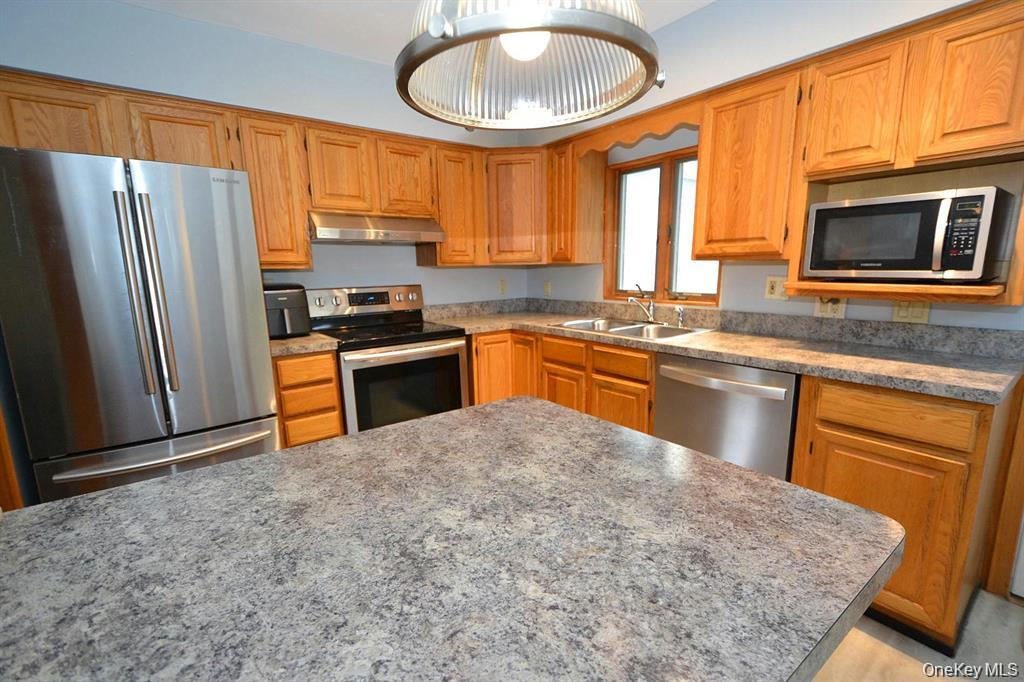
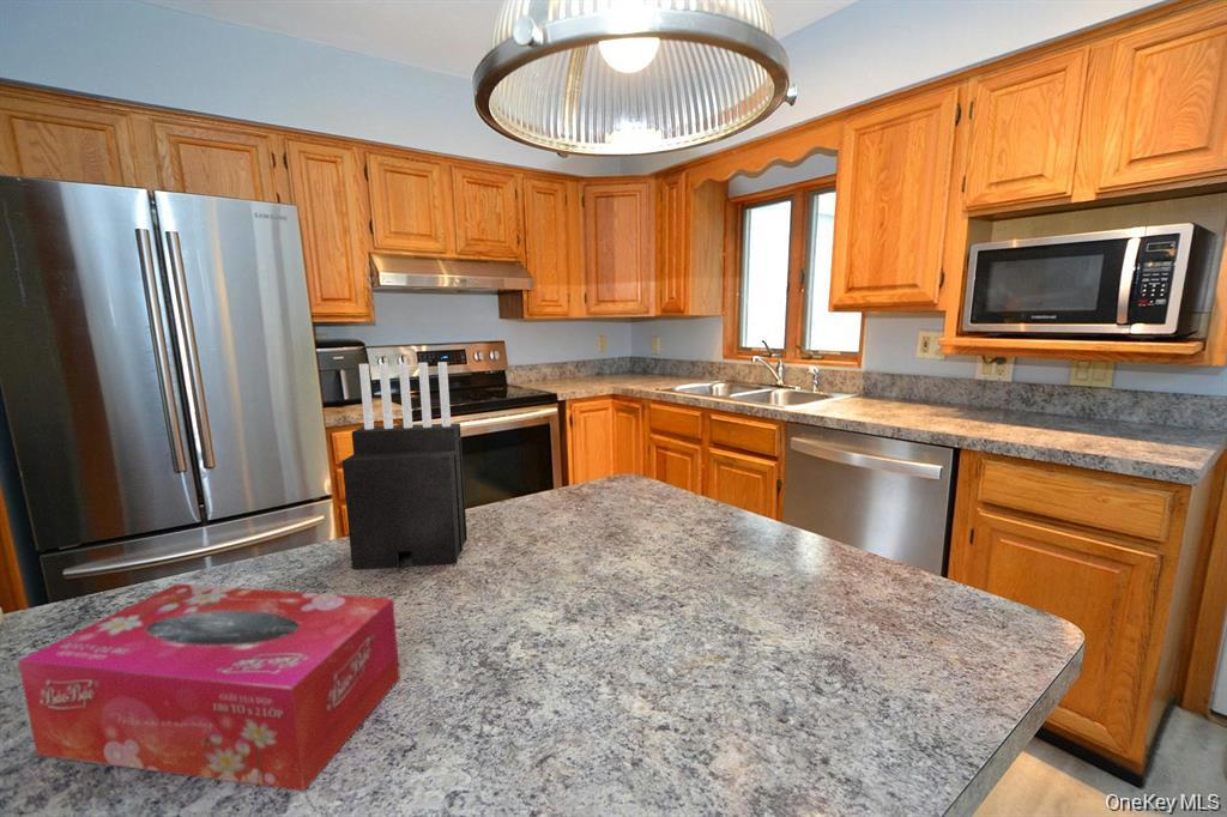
+ knife block (404, 462)
+ tissue box (229, 670)
